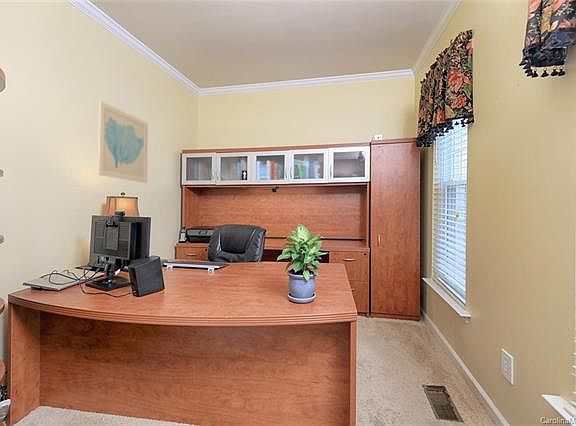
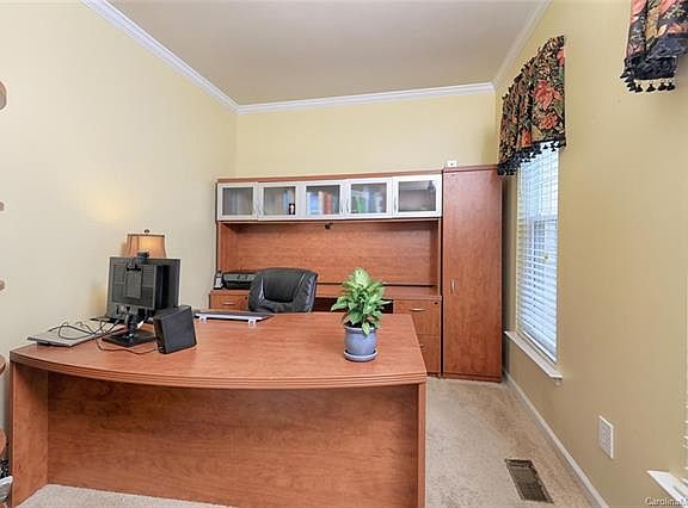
- wall art (125, 146)
